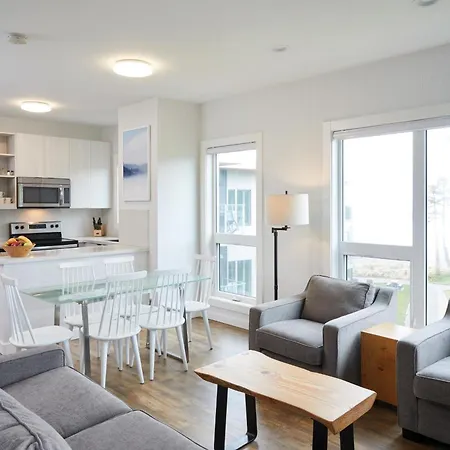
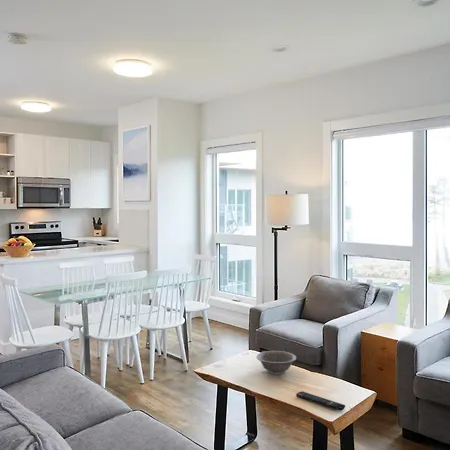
+ remote control (319, 400)
+ decorative bowl (276, 364)
